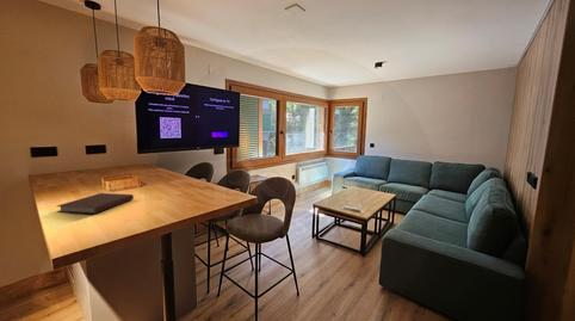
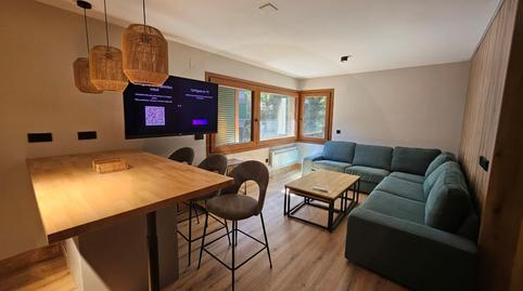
- notebook (98, 202)
